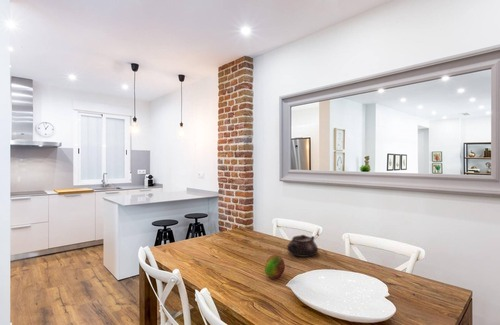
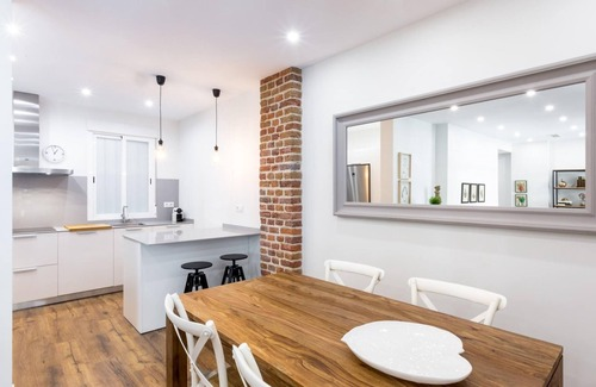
- teapot (301, 244)
- fruit (274, 266)
